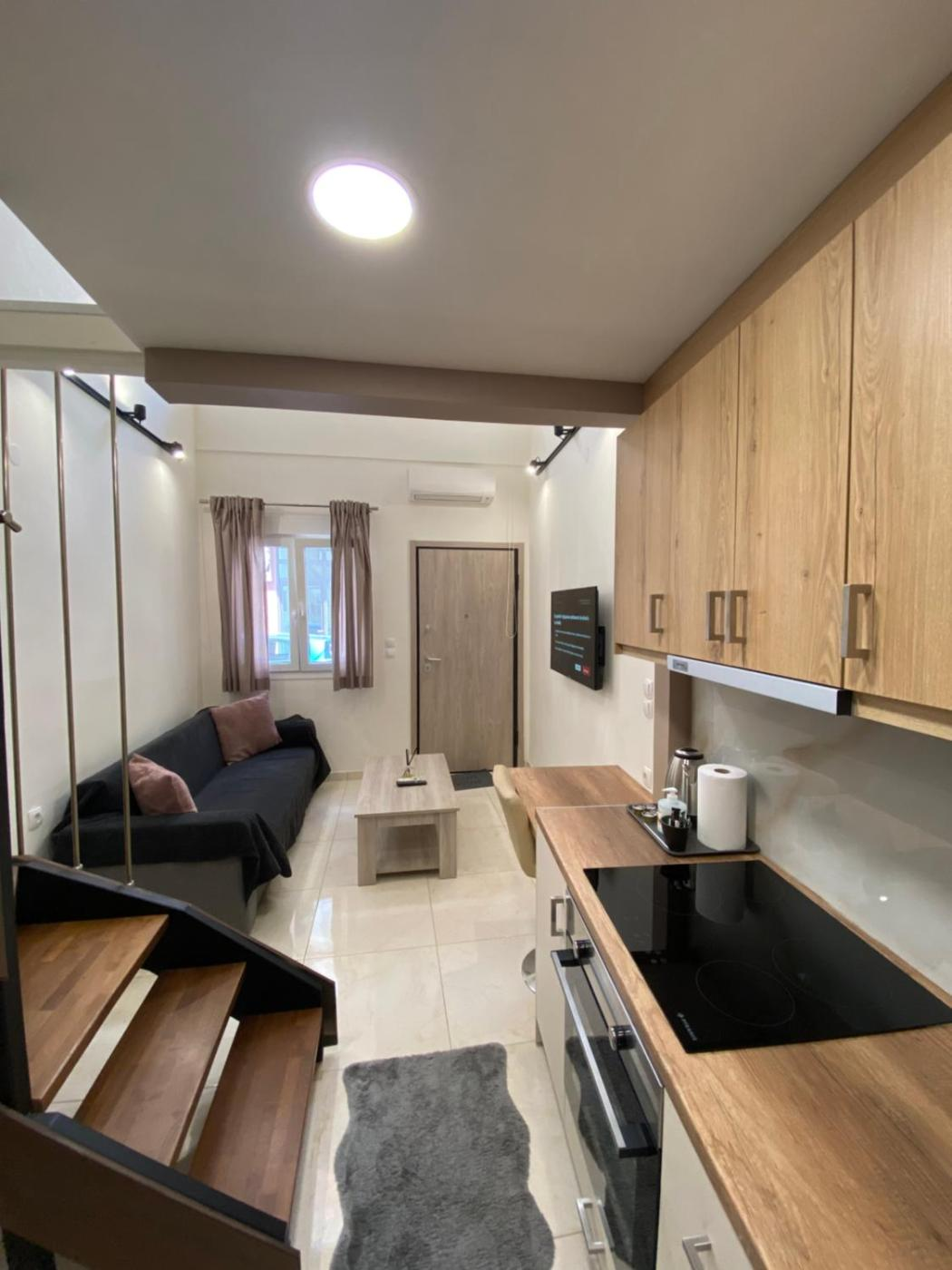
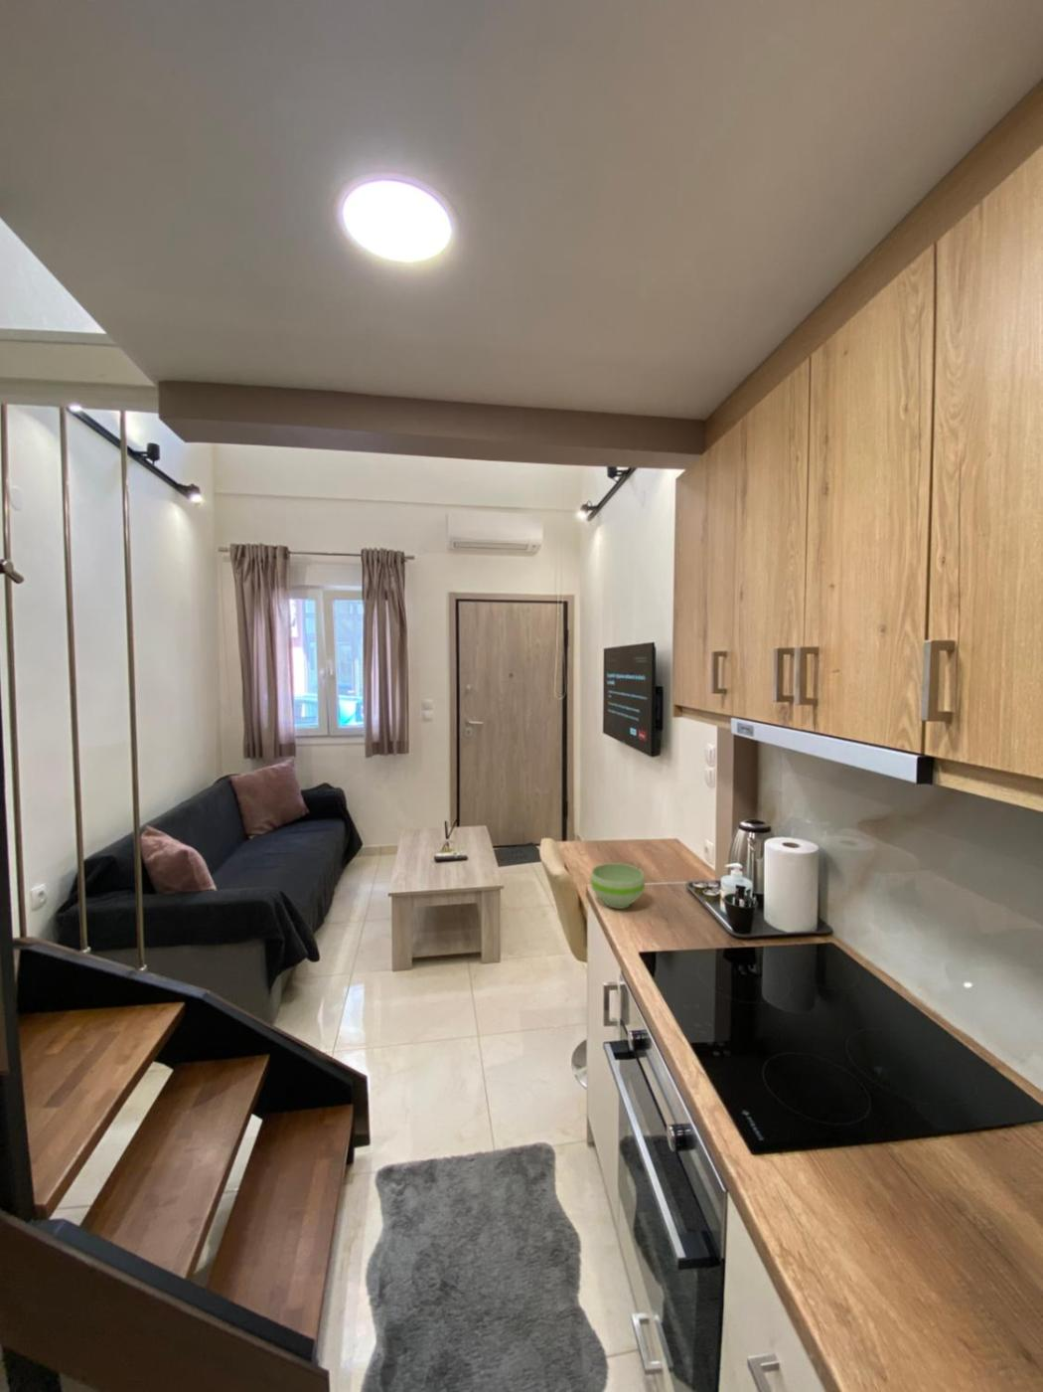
+ bowl (617, 887)
